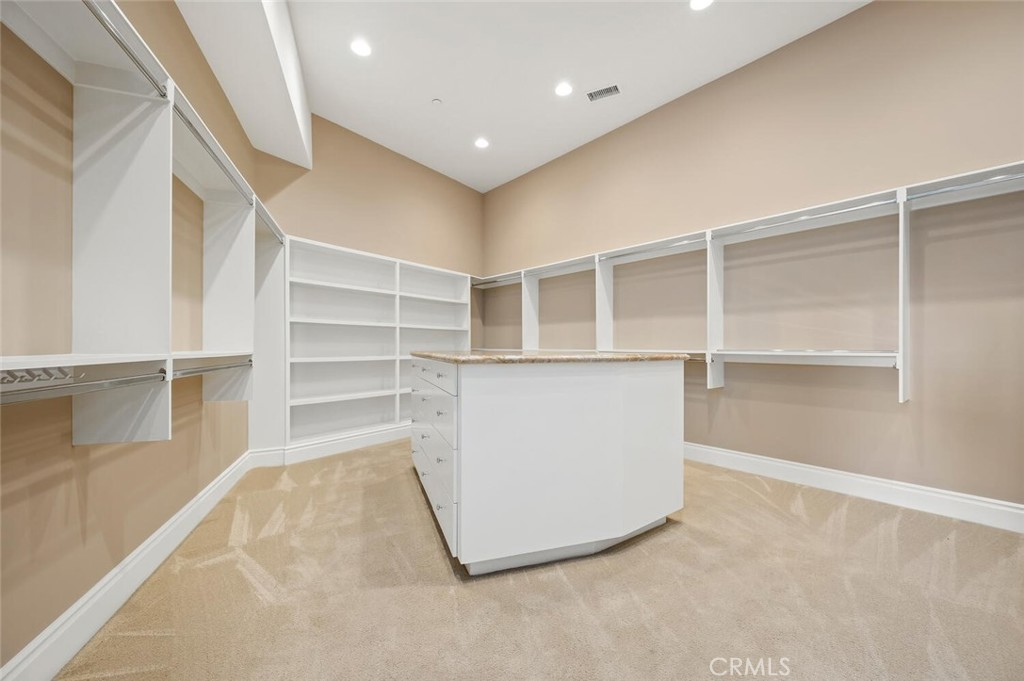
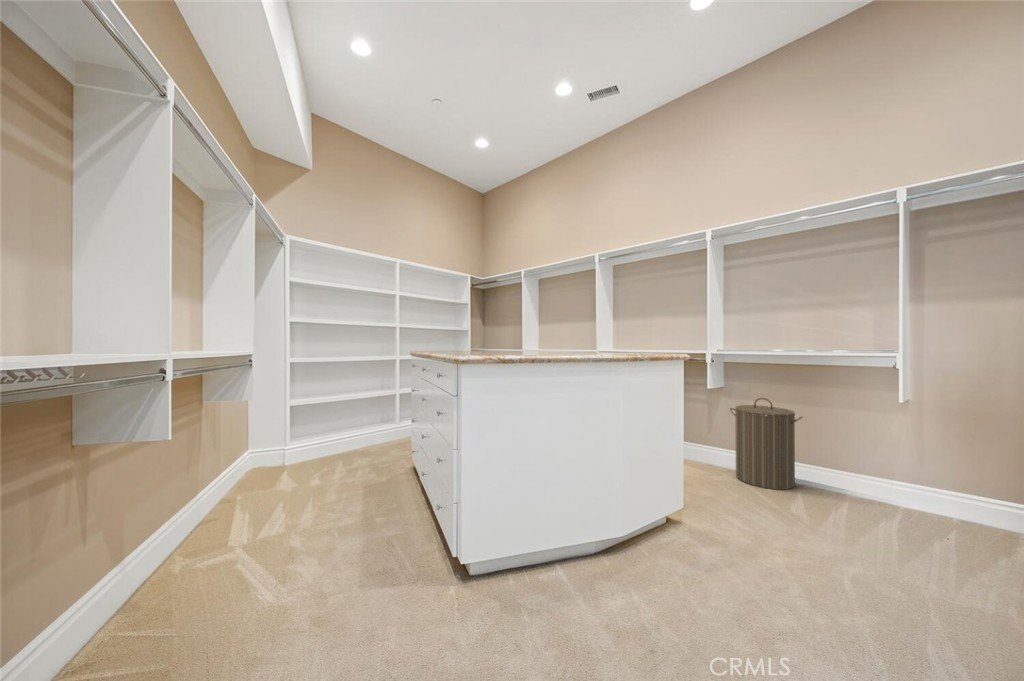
+ laundry hamper (764, 439)
